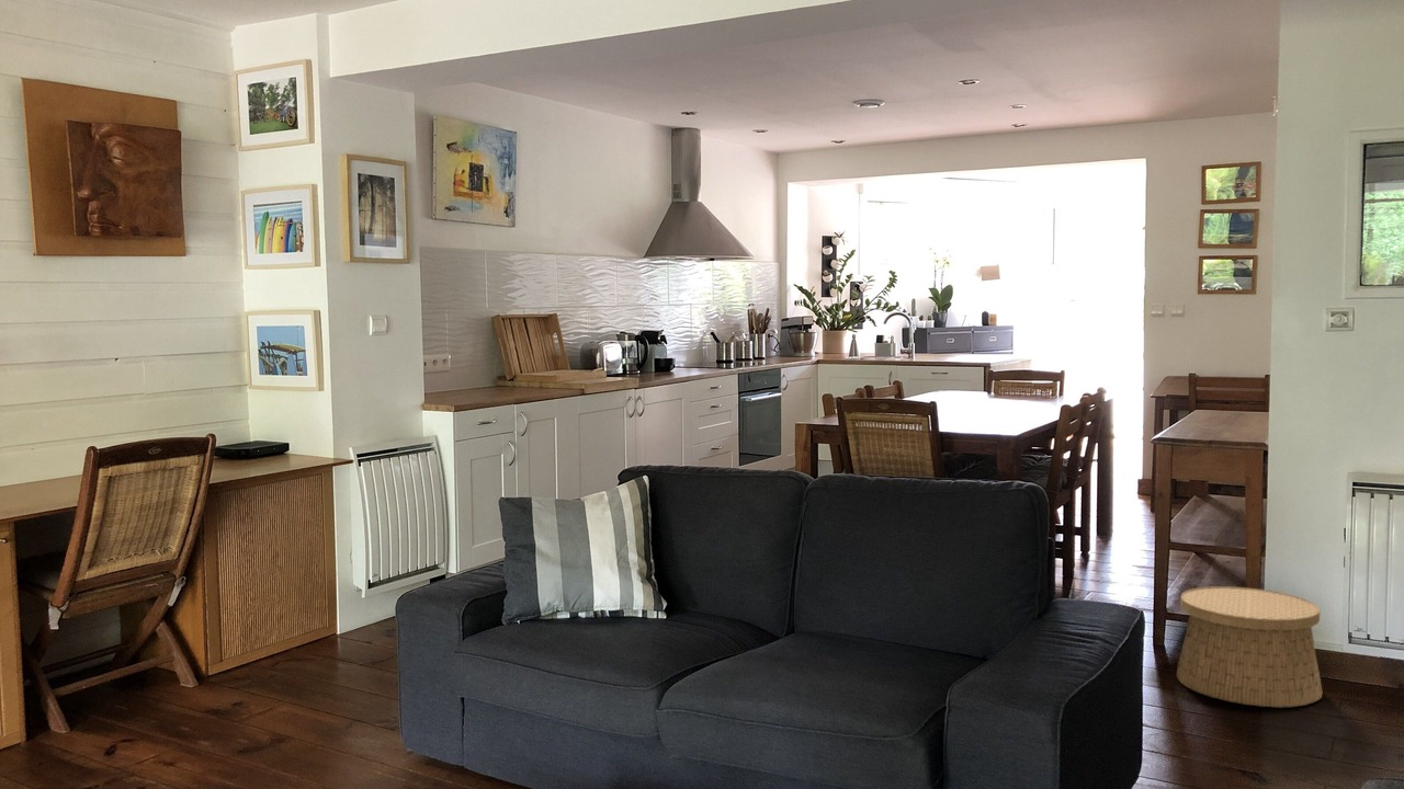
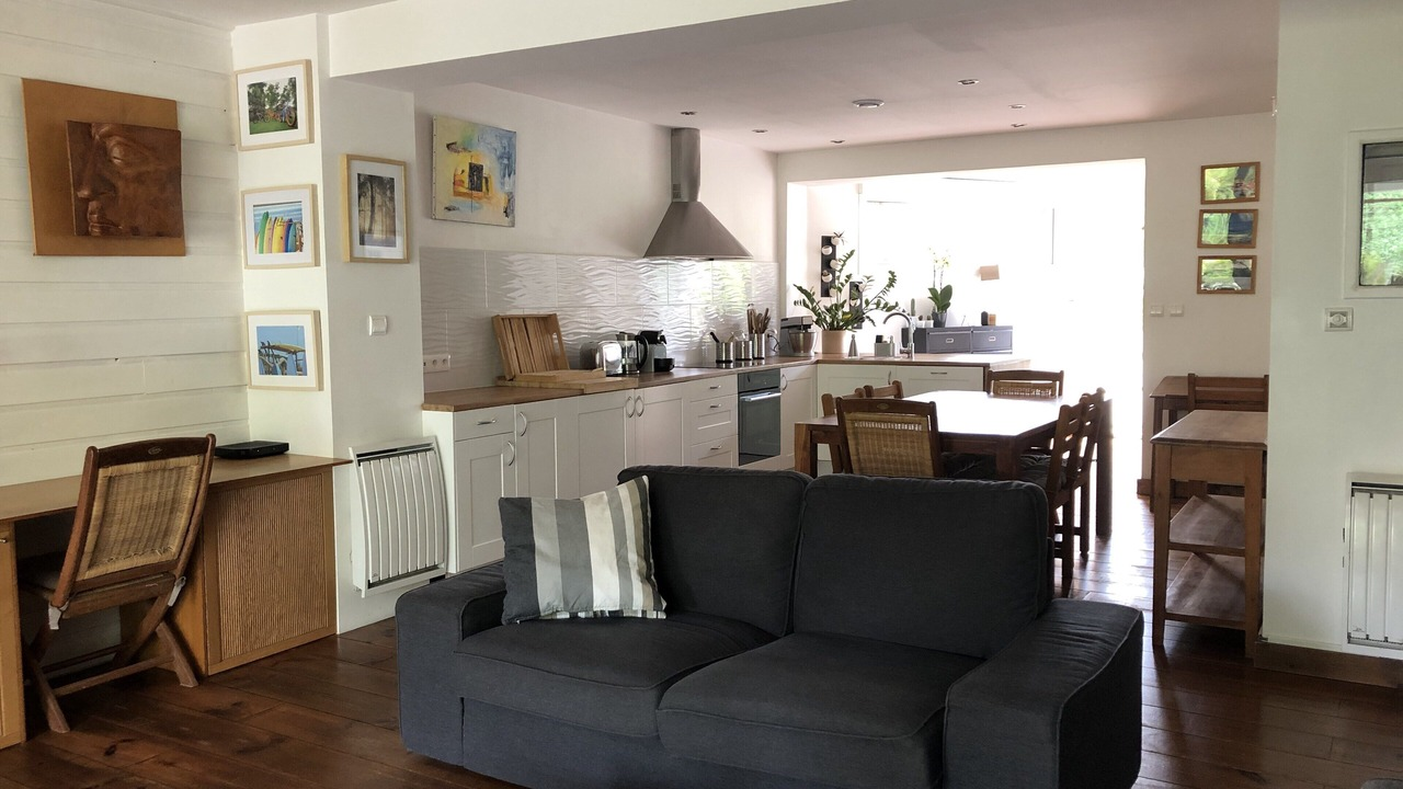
- basket (1248, 642)
